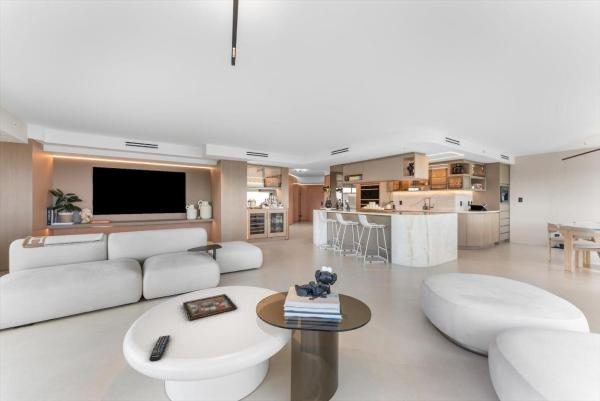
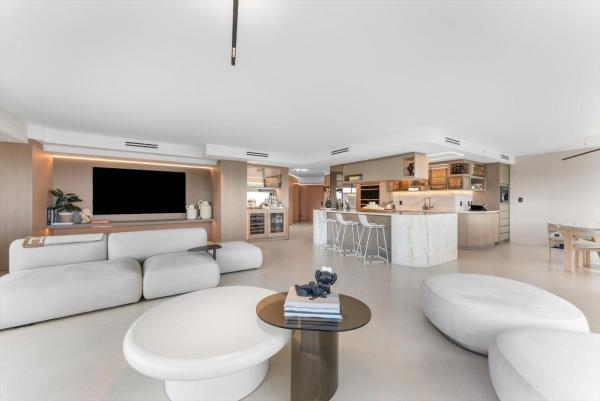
- remote control (160, 347)
- decorative tray (209, 305)
